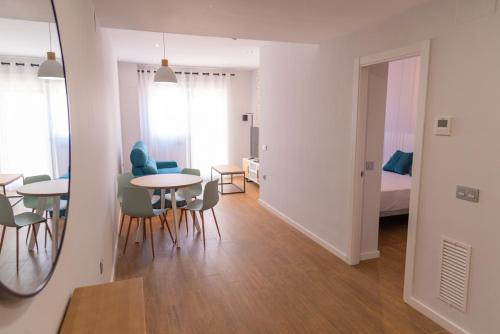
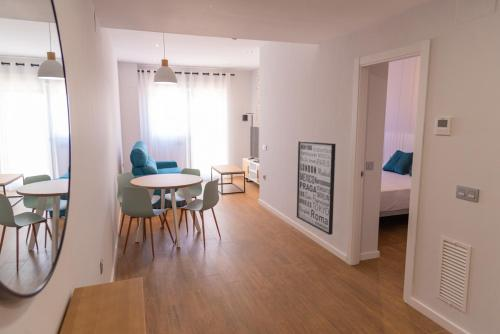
+ wall art (314, 184)
